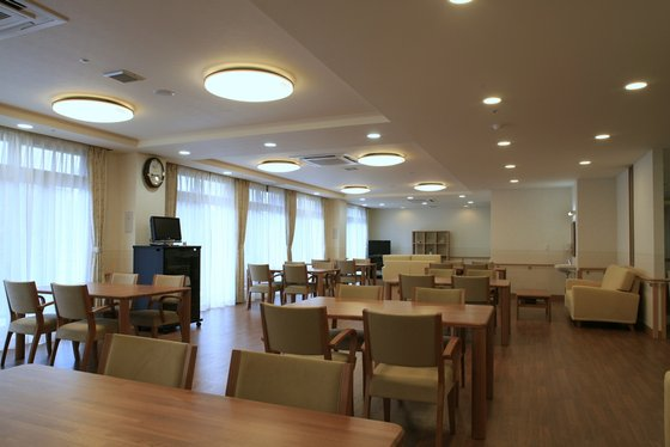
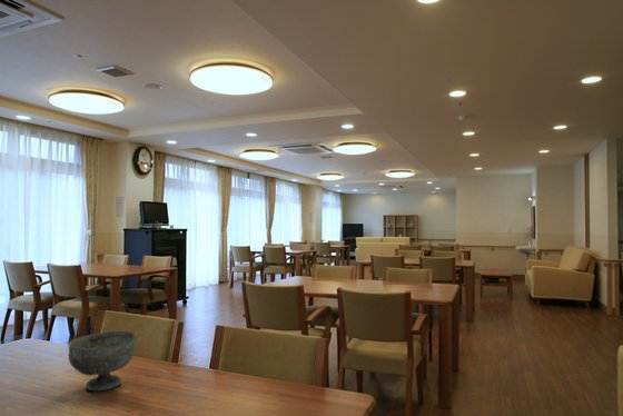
+ bowl (101, 361)
